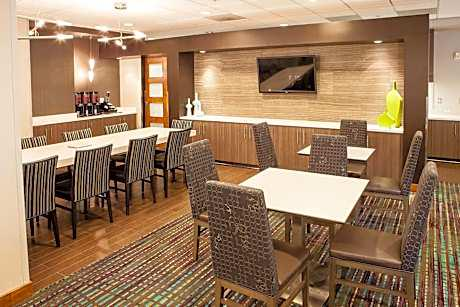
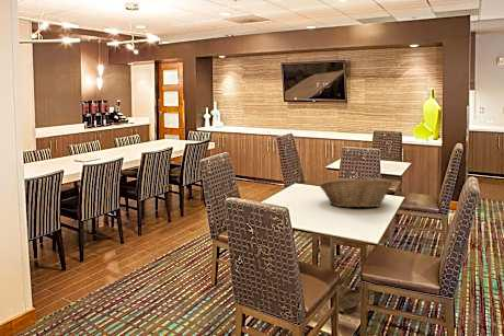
+ fruit basket (355, 190)
